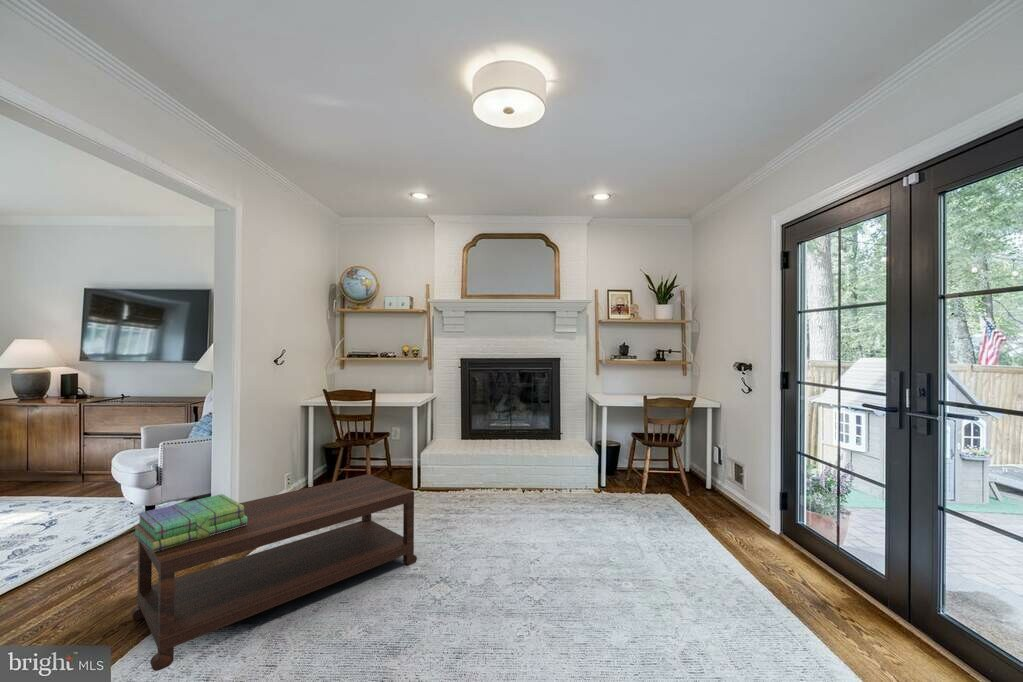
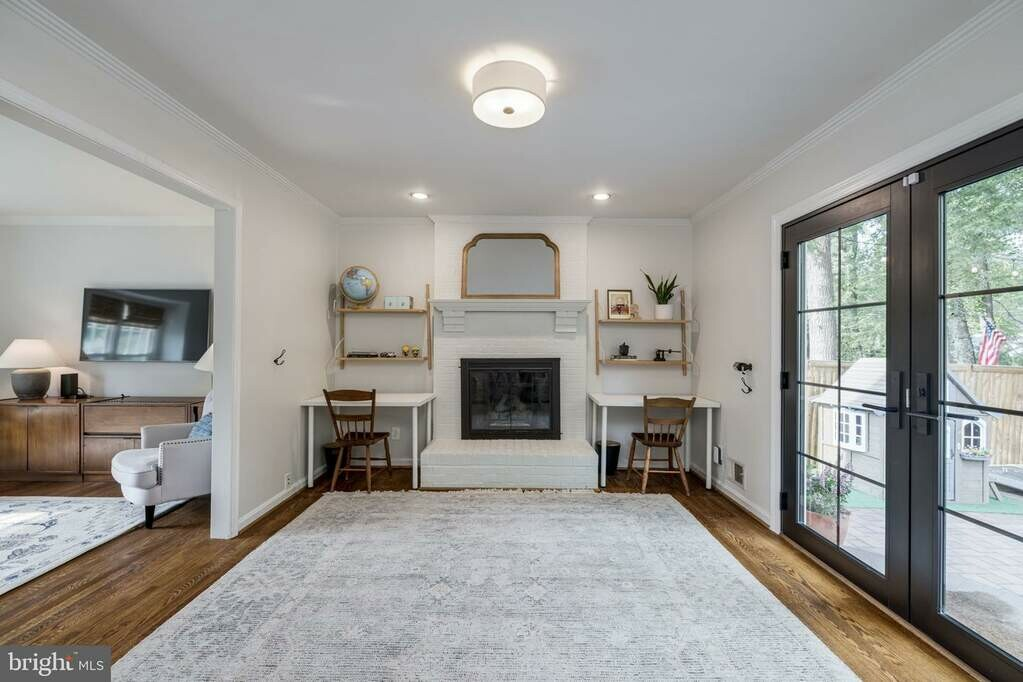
- stack of books (192, 519)
- coffee table (290, 546)
